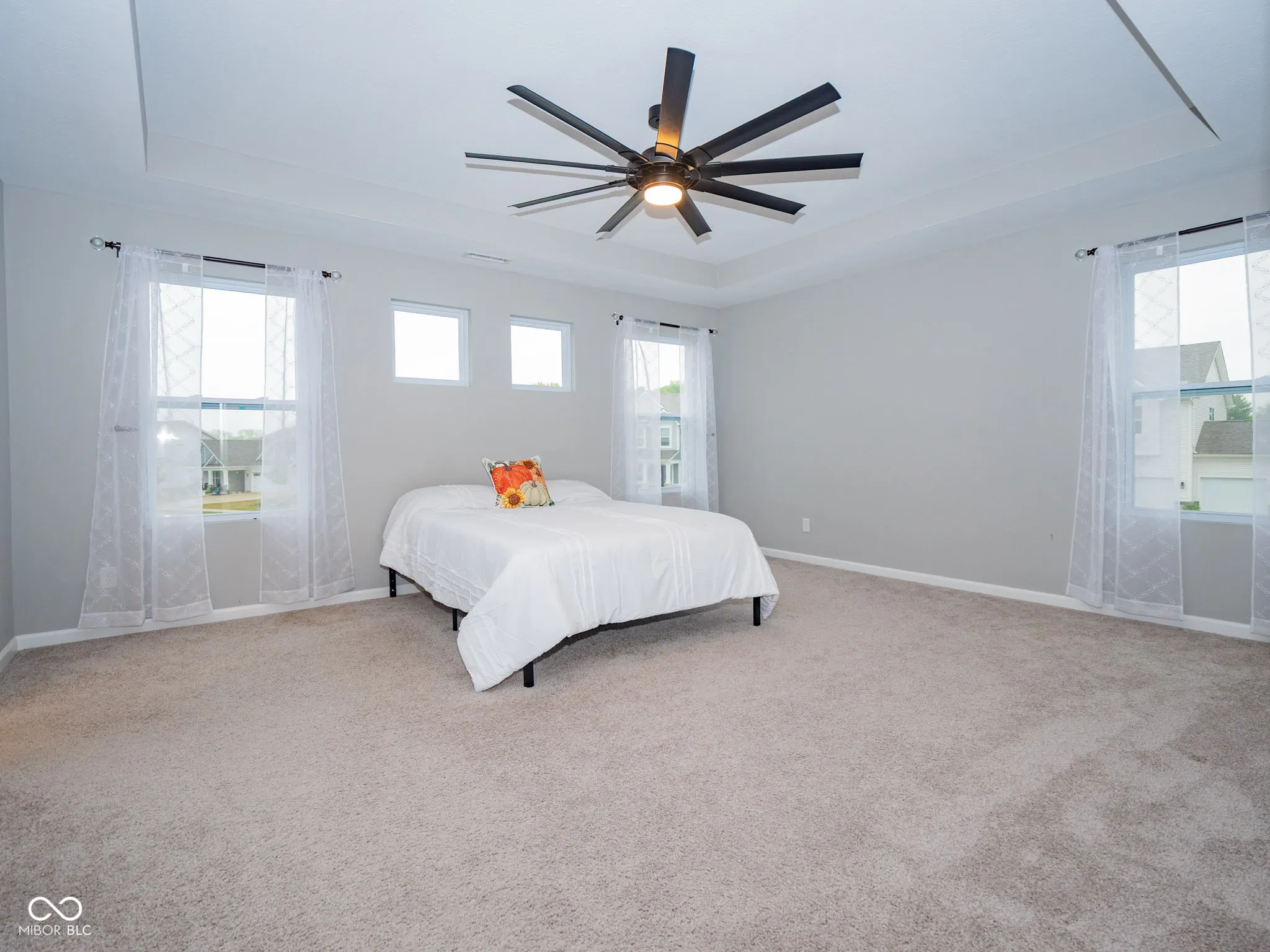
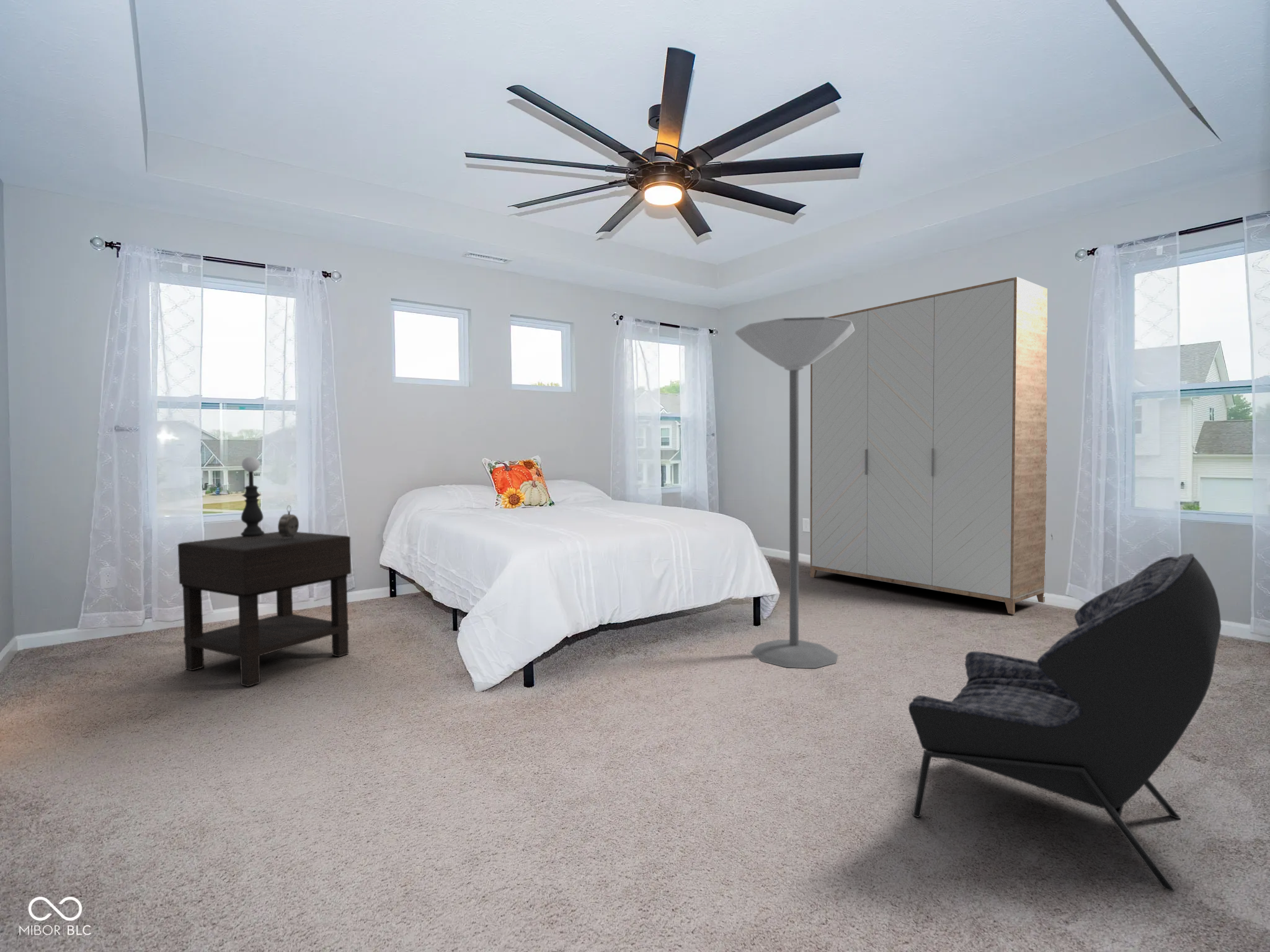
+ armchair (1042, 676)
+ alarm clock (289, 521)
+ nightstand (266, 593)
+ table lamp (251, 495)
+ floor lamp (794, 493)
+ wardrobe (916, 448)
